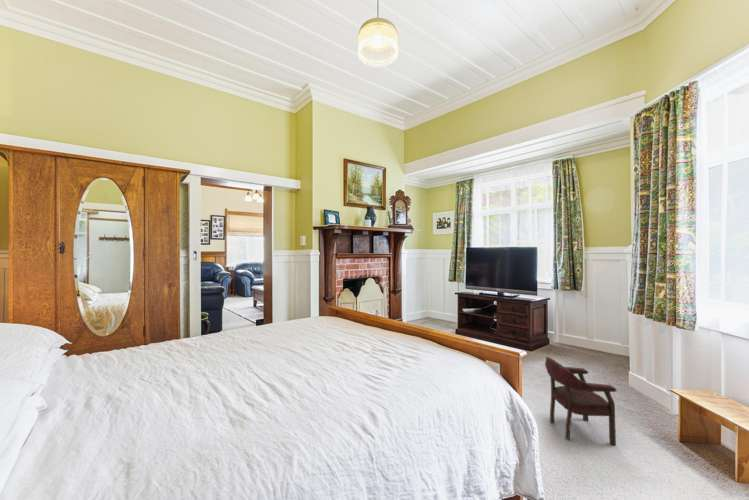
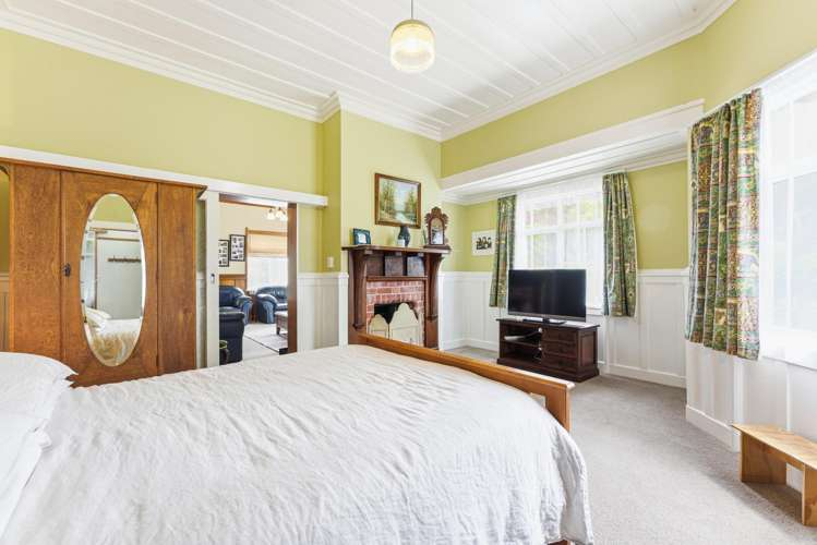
- stool (578, 395)
